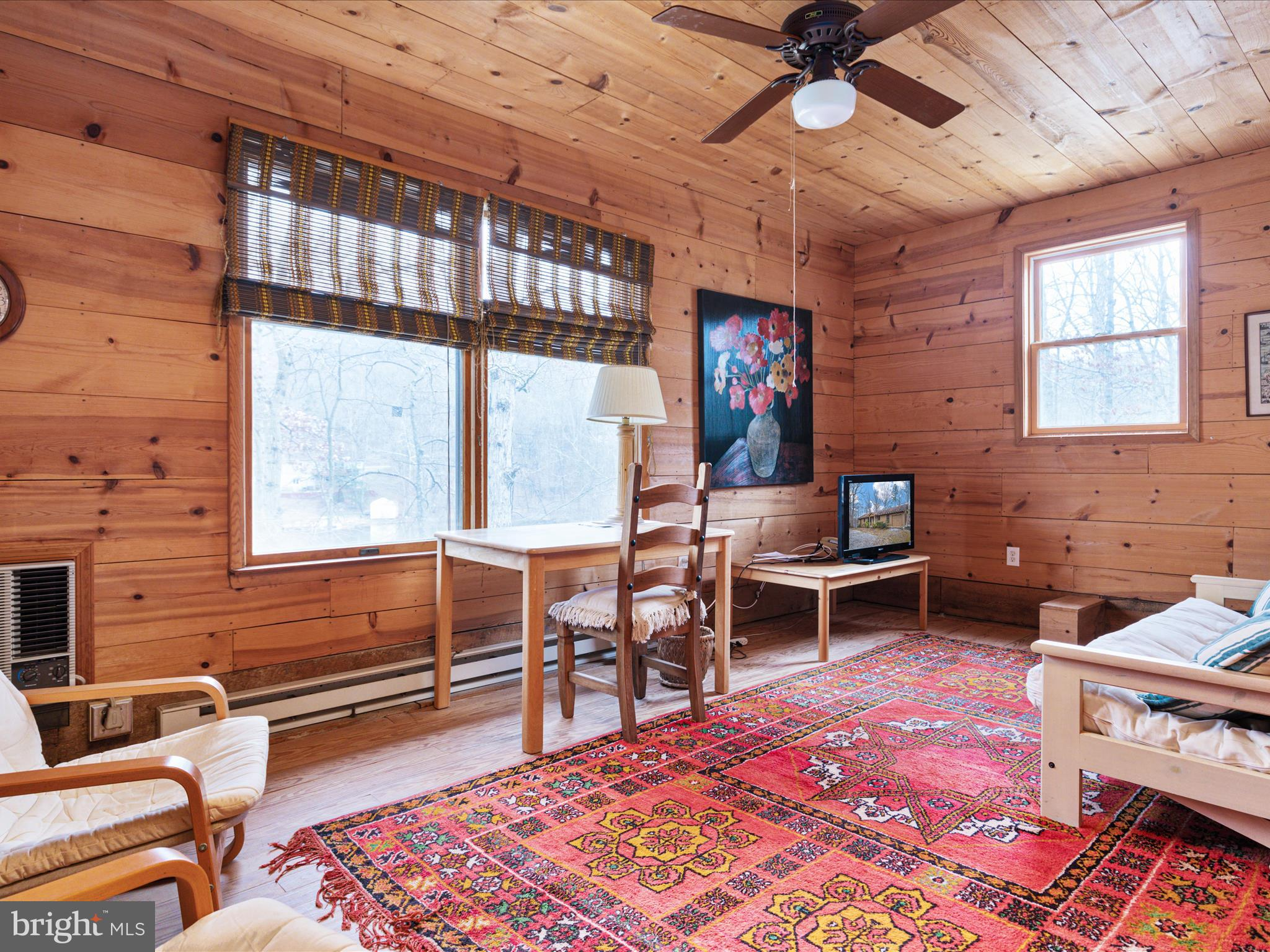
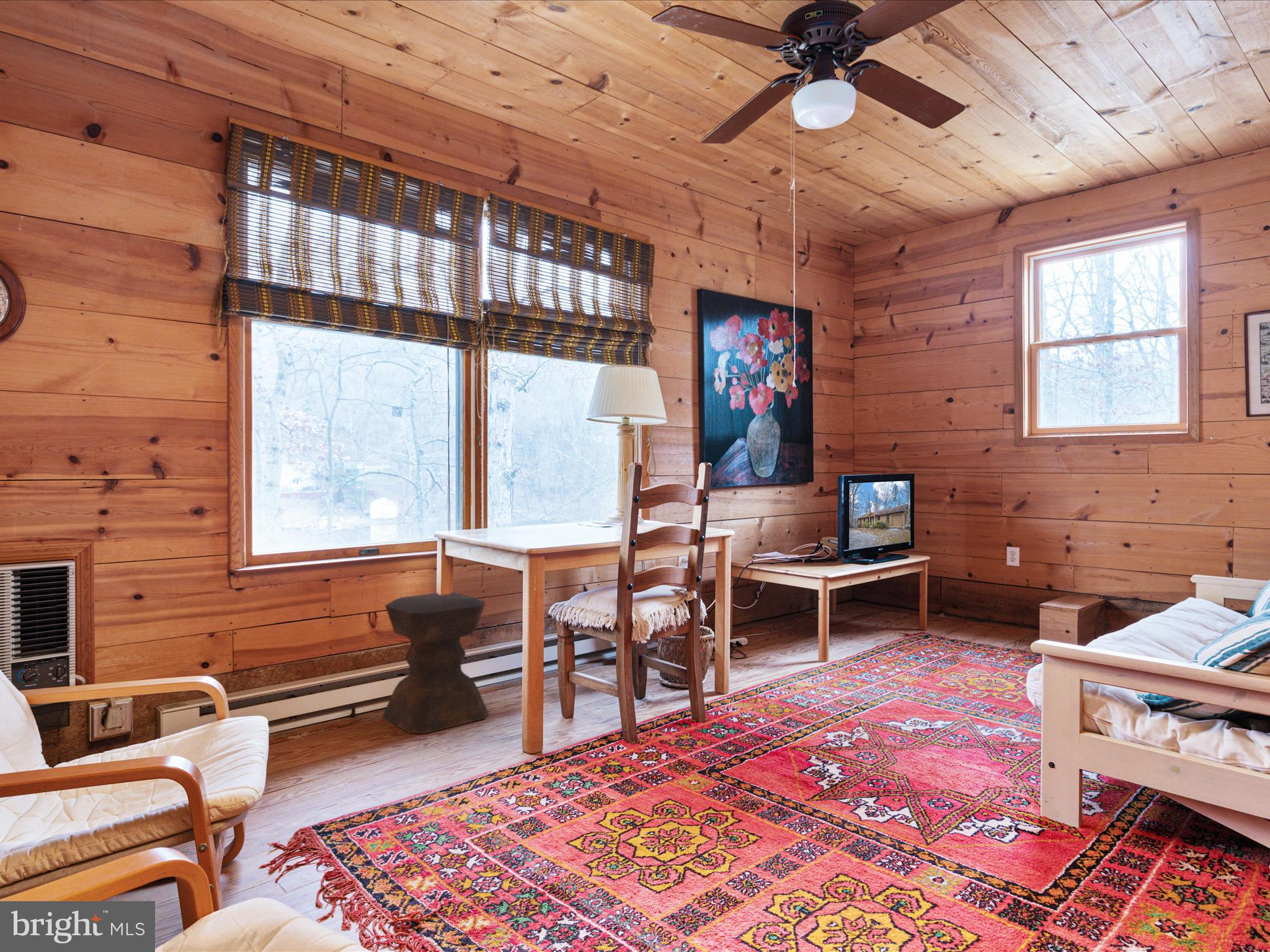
+ stool (435, 656)
